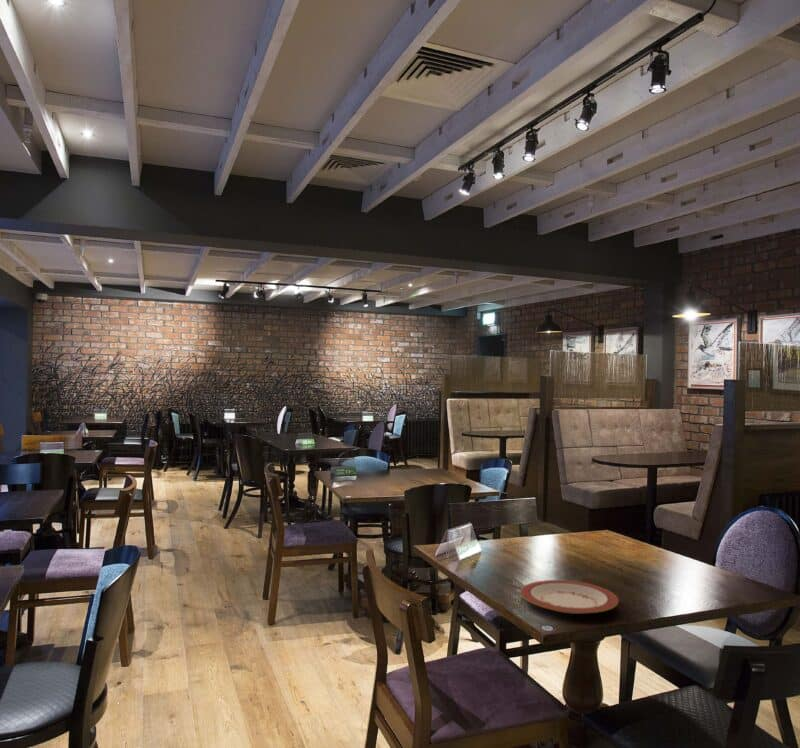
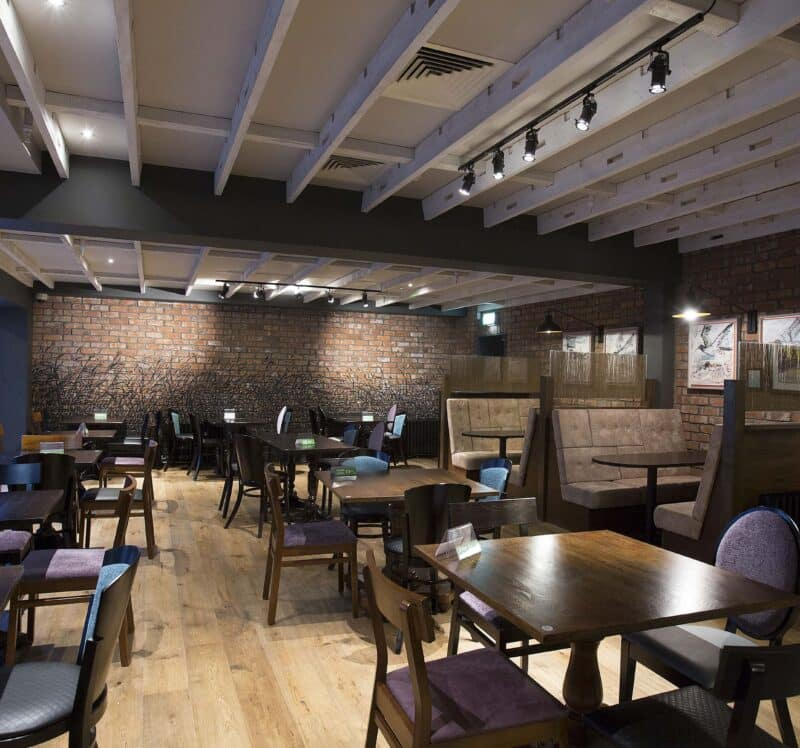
- plate (568, 598)
